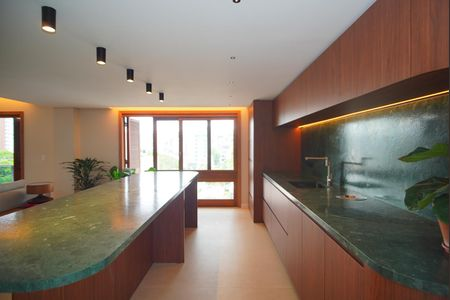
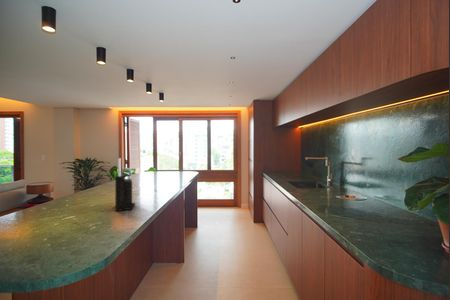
+ knife block (125, 182)
